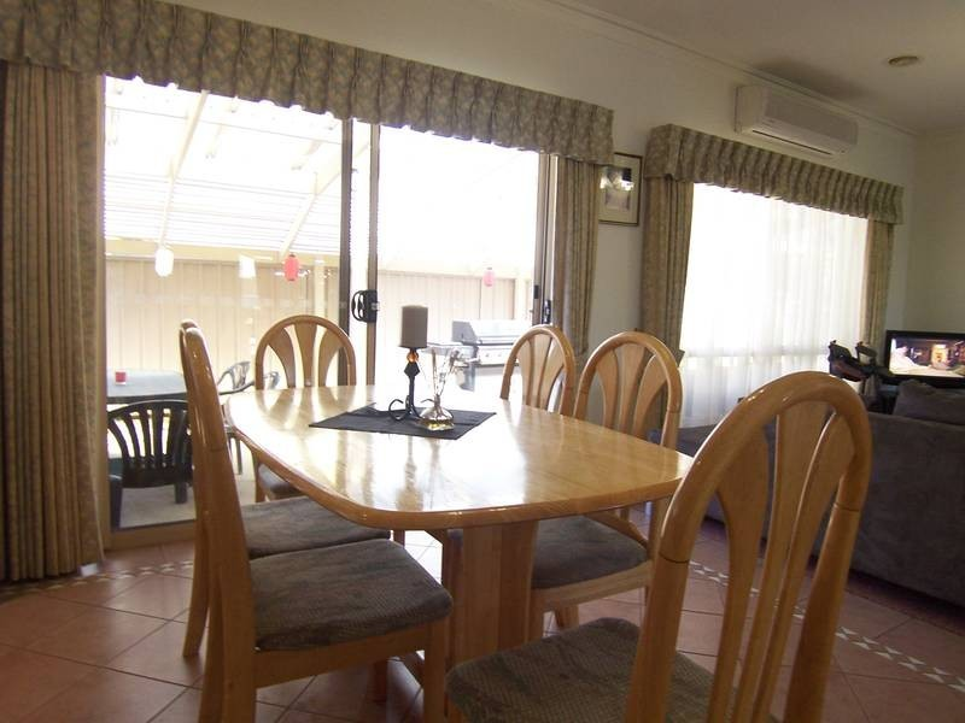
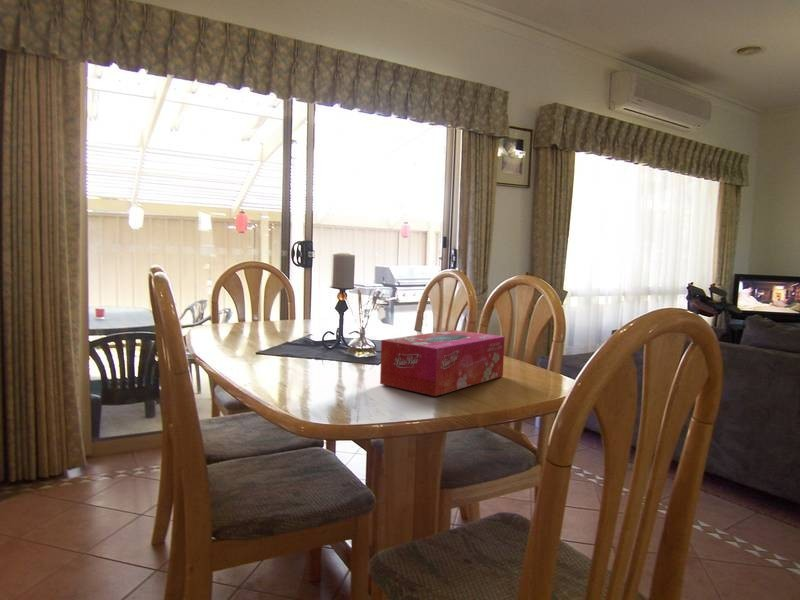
+ tissue box (445, 359)
